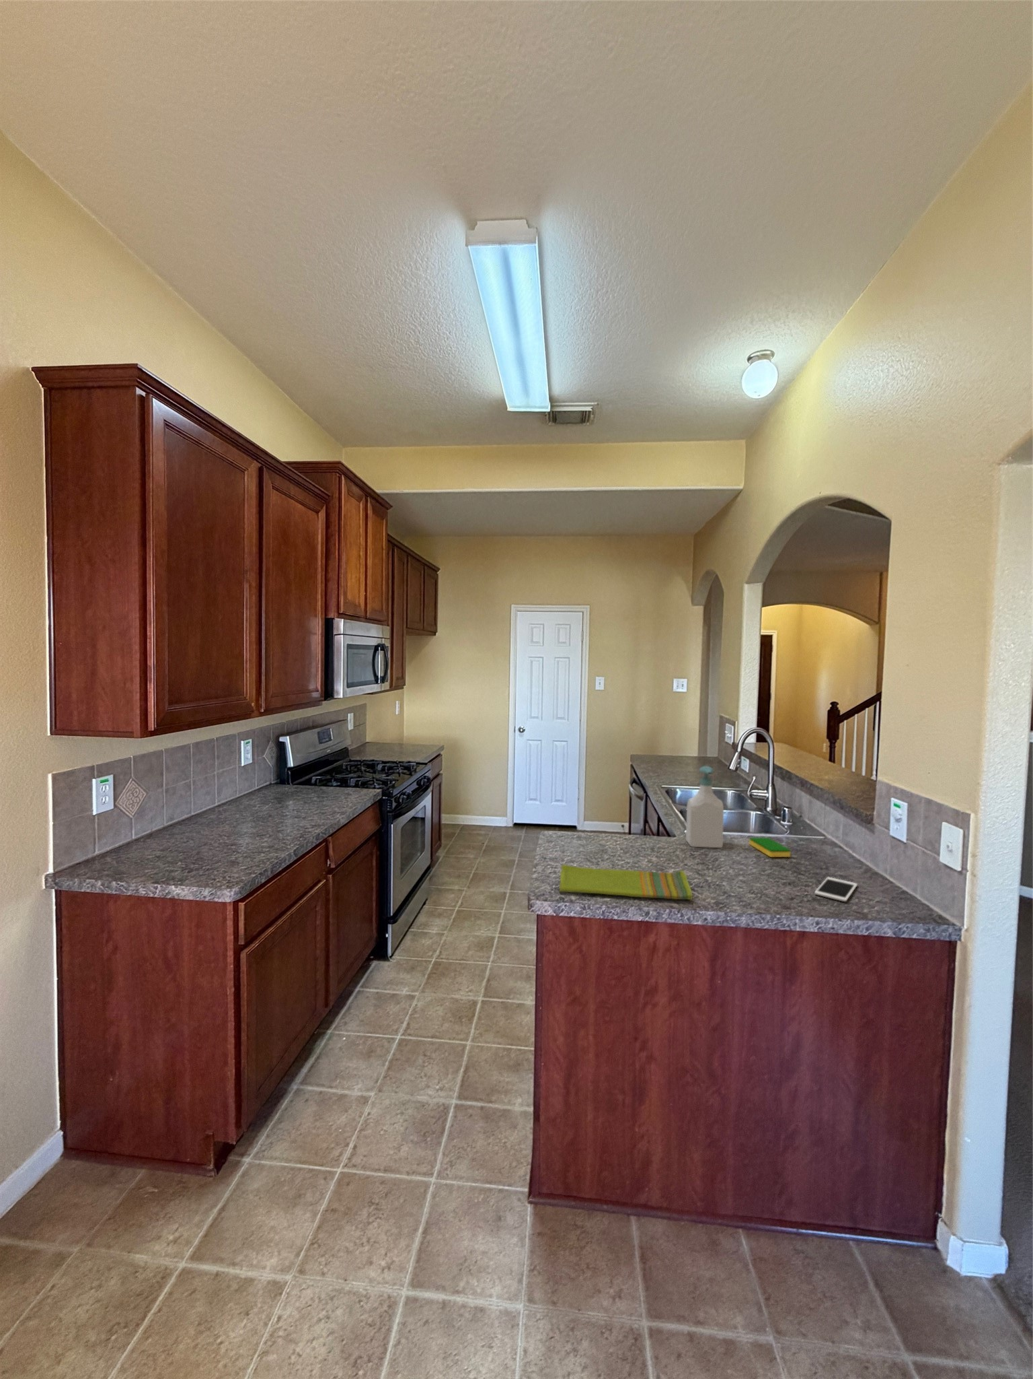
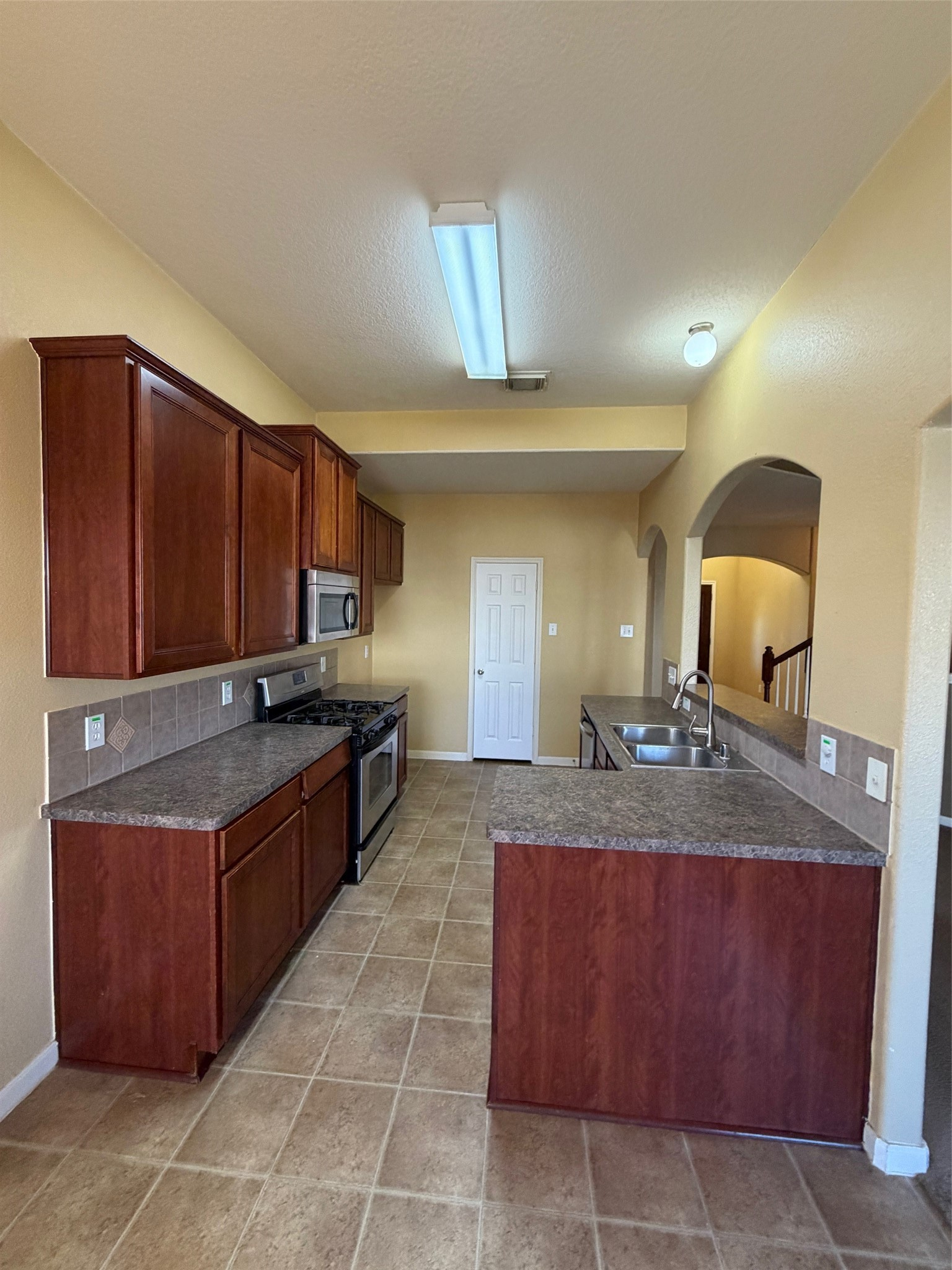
- dish towel (624, 881)
- cell phone (836, 888)
- dish sponge (768, 846)
- soap bottle (705, 806)
